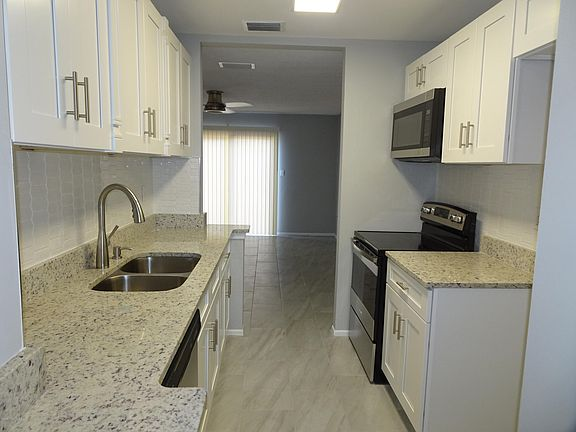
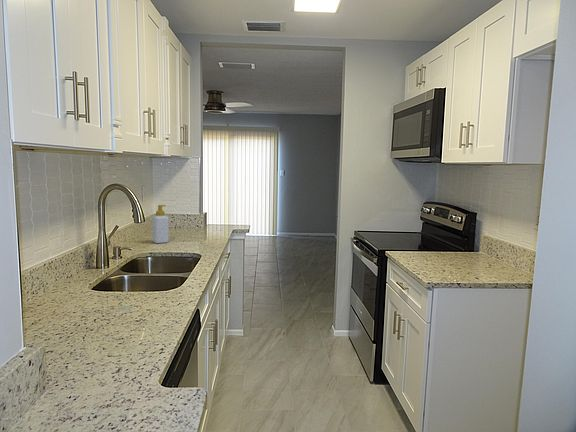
+ soap bottle (160, 223)
